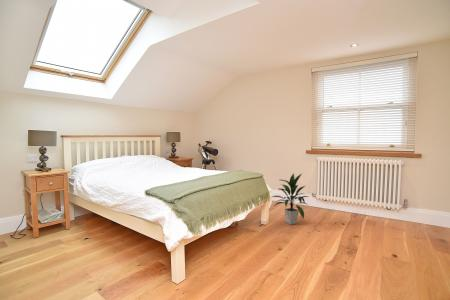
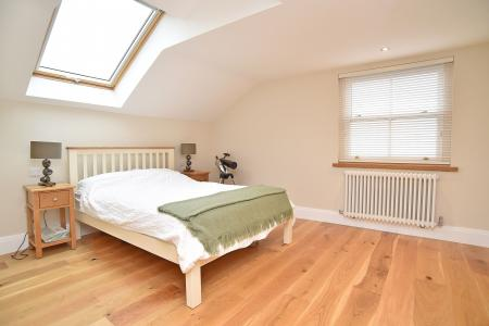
- indoor plant (291, 198)
